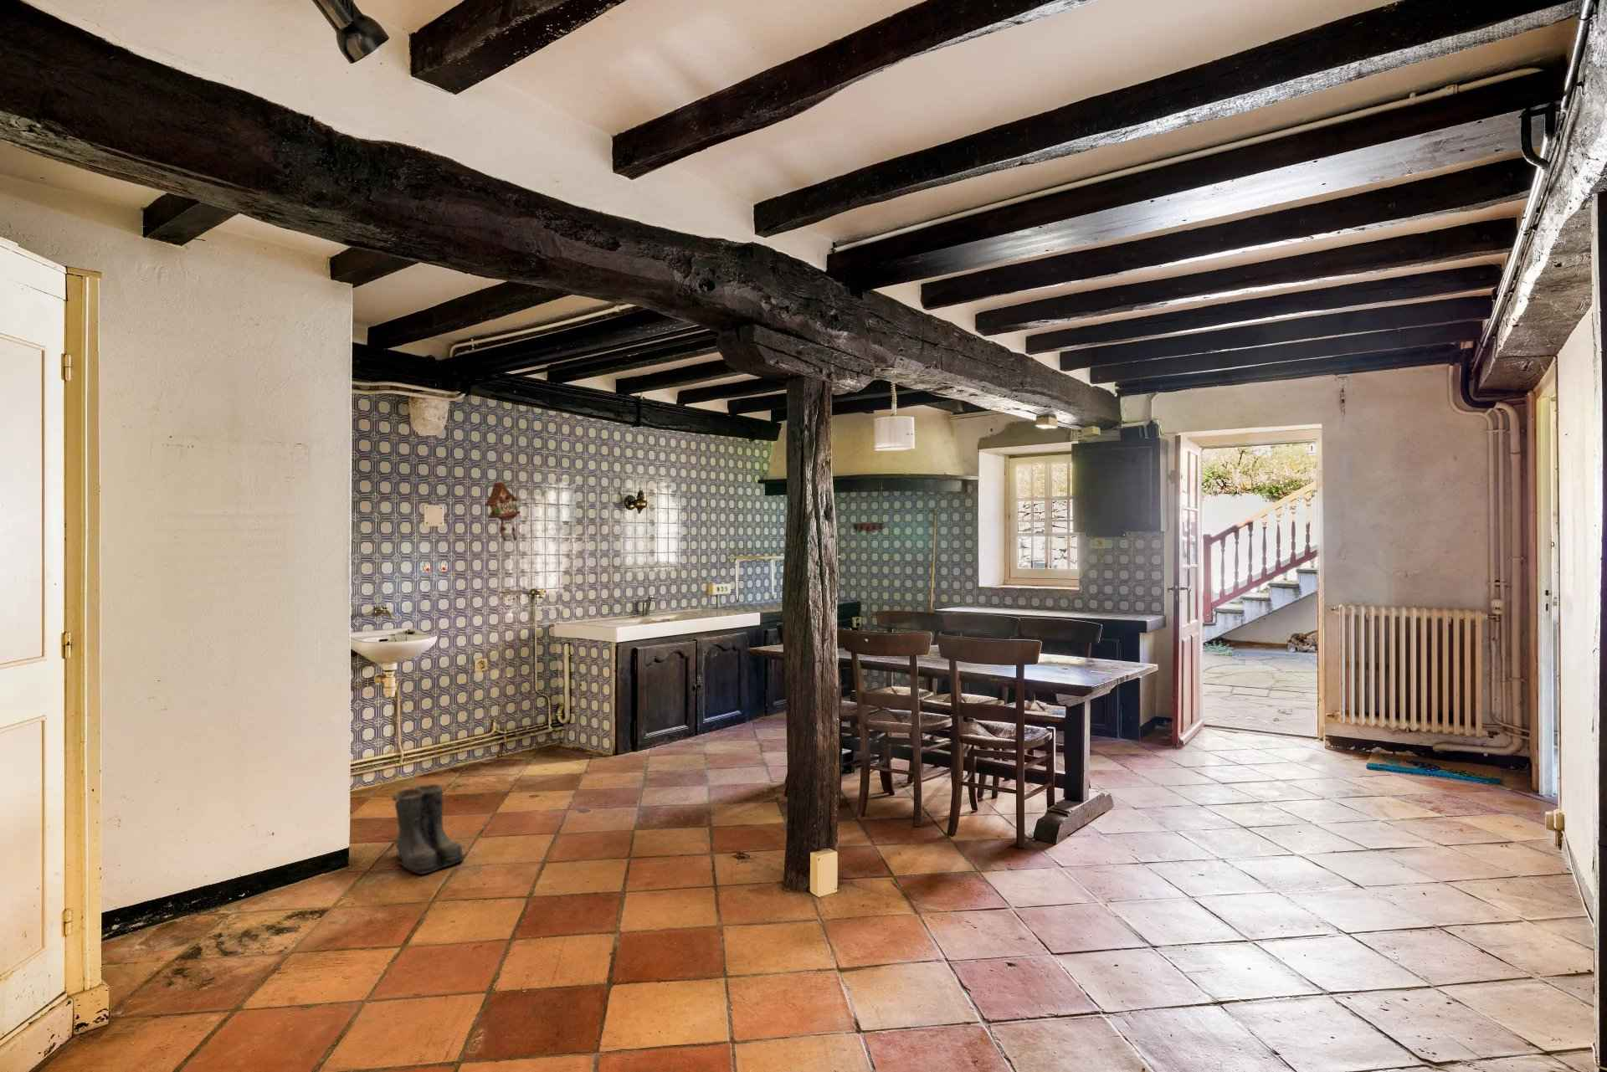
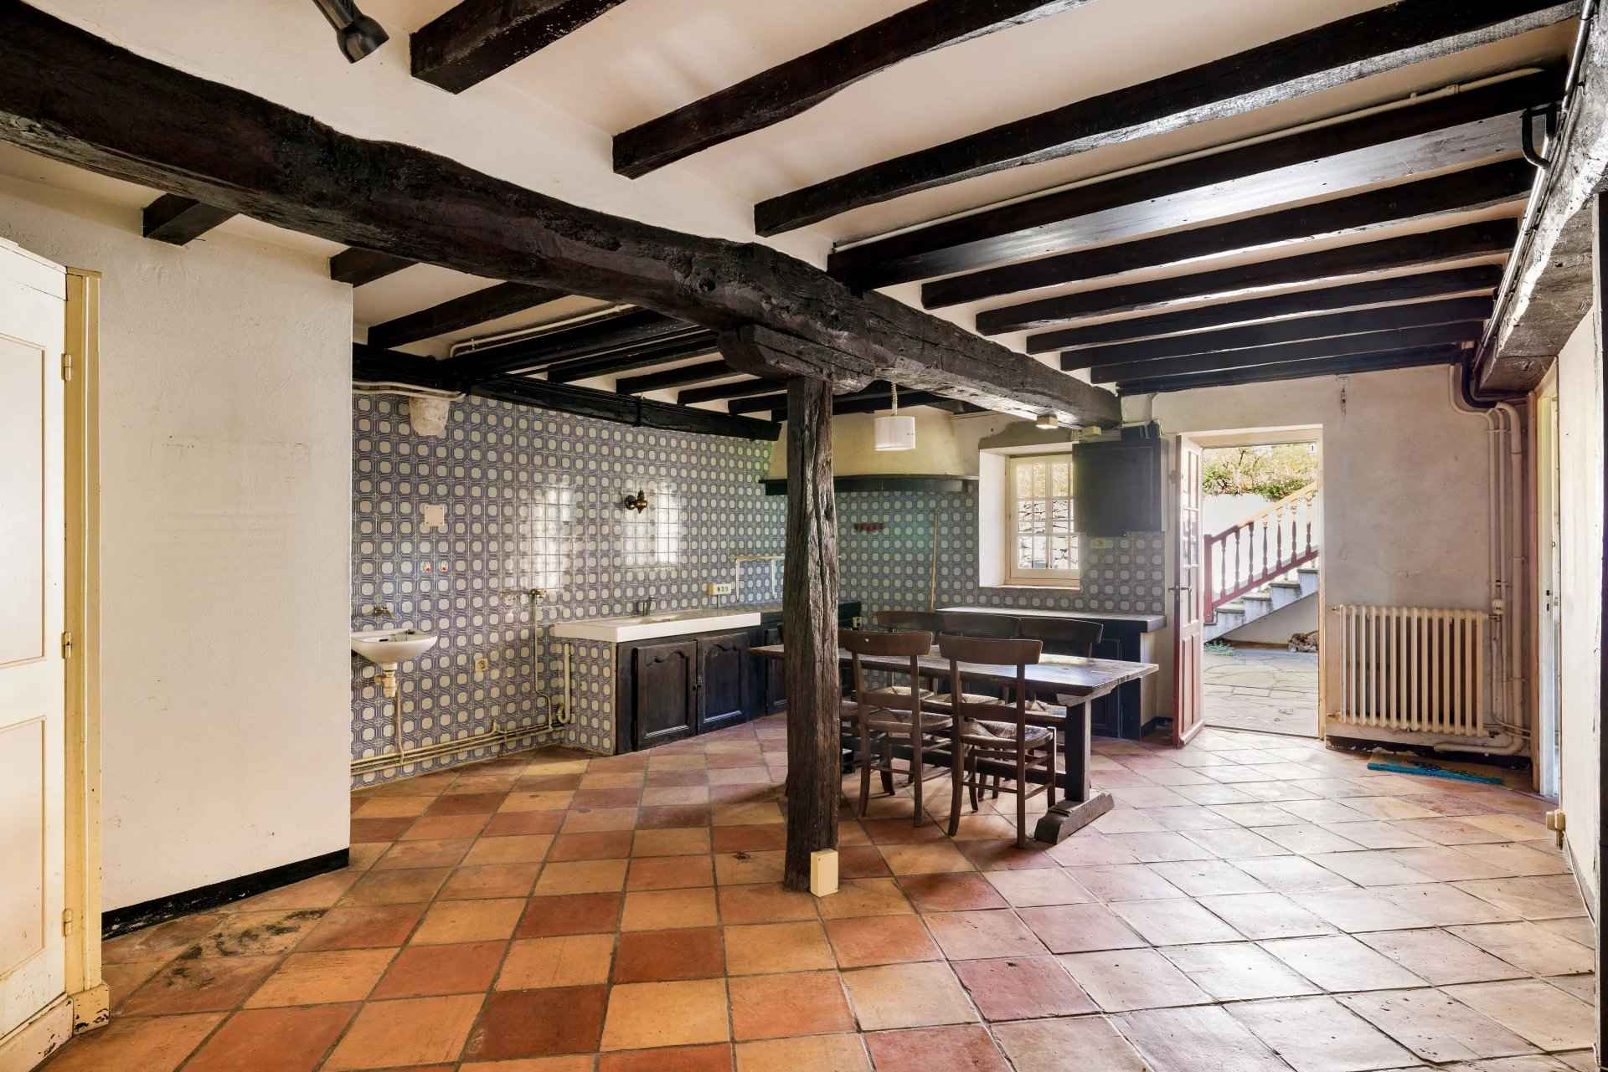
- boots (426, 826)
- cuckoo clock (503, 511)
